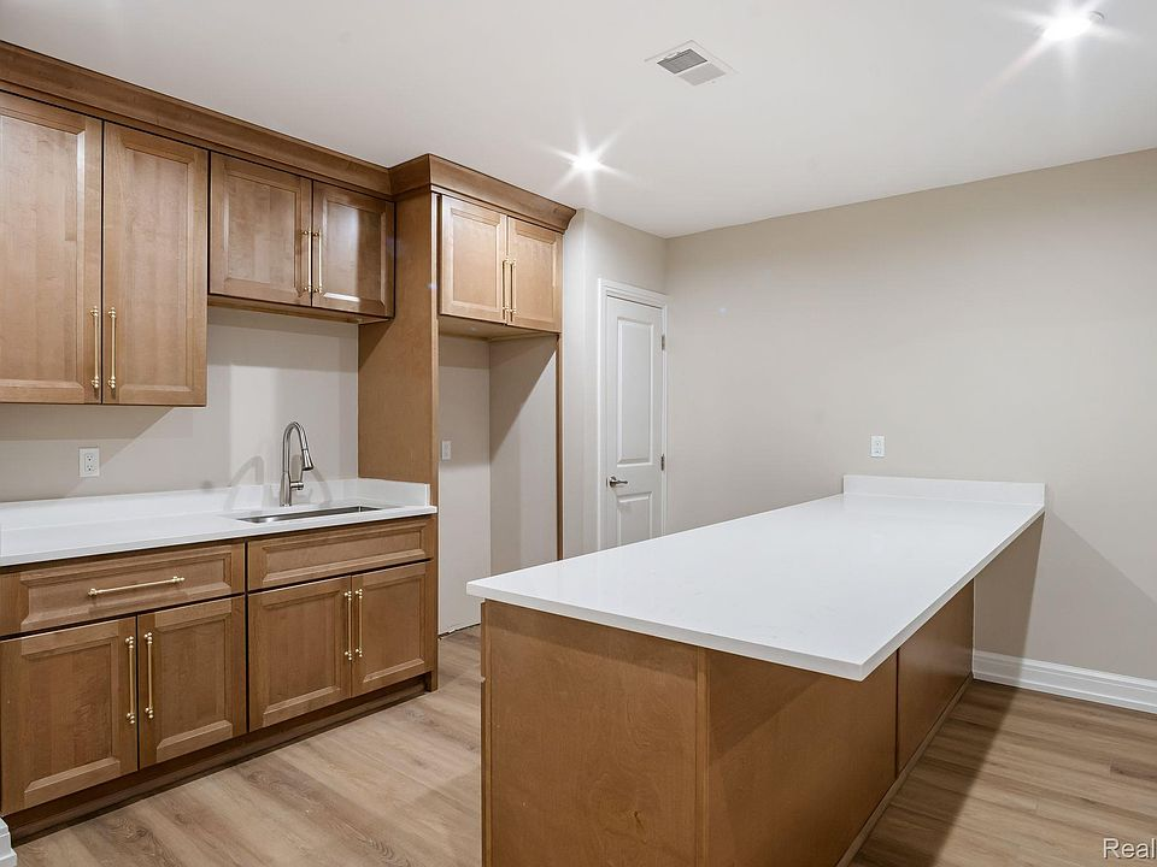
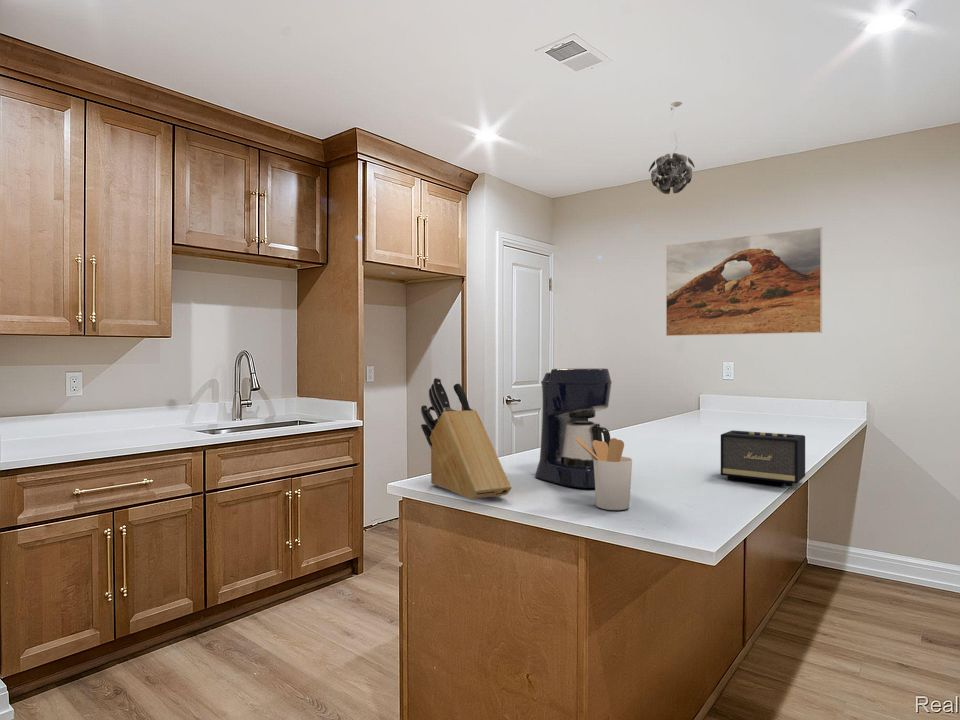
+ utensil holder (602, 470)
+ knife block (461, 433)
+ coffee maker (579, 423)
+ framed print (738, 285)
+ pendant light (675, 149)
+ speaker (762, 456)
